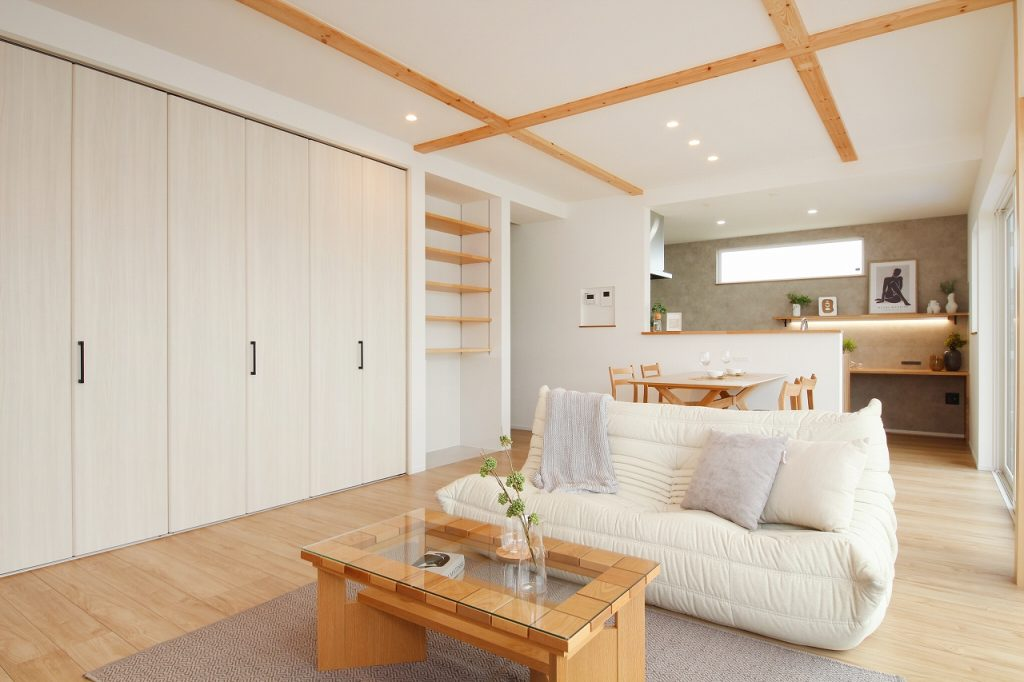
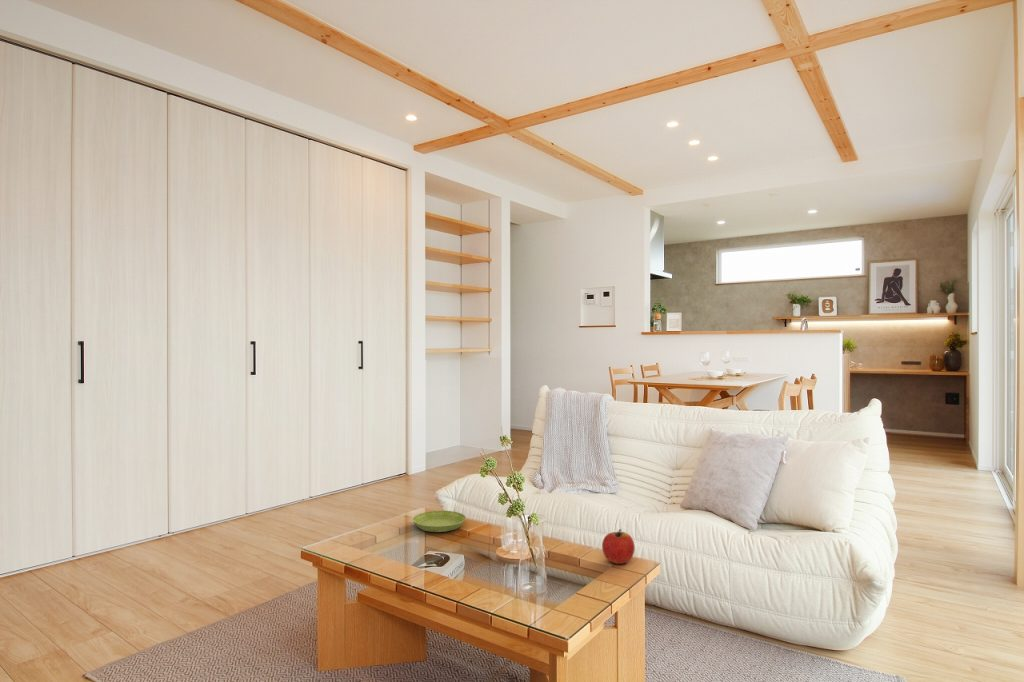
+ saucer (439, 521)
+ apple (618, 545)
